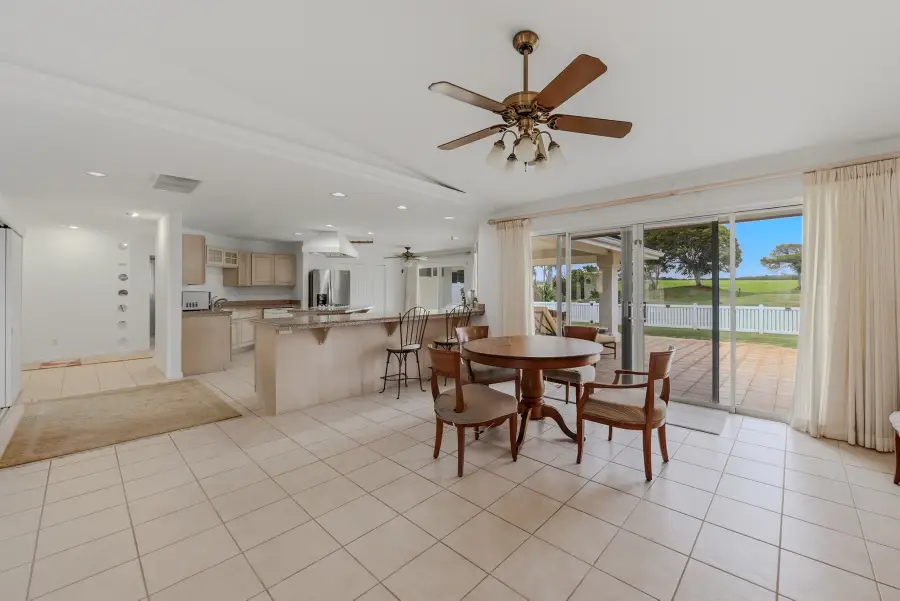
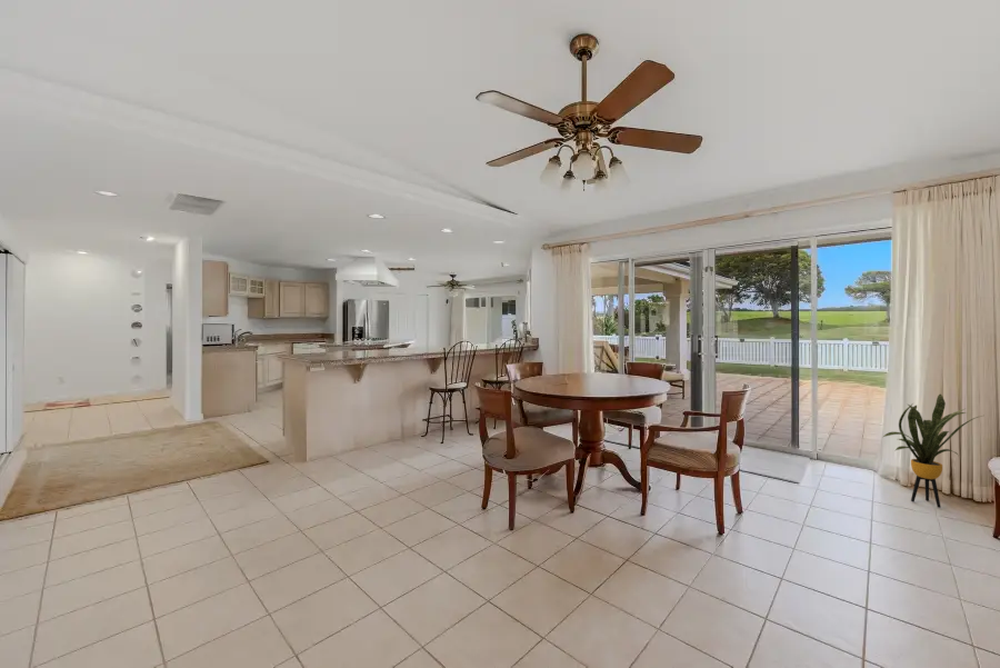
+ house plant (933, 450)
